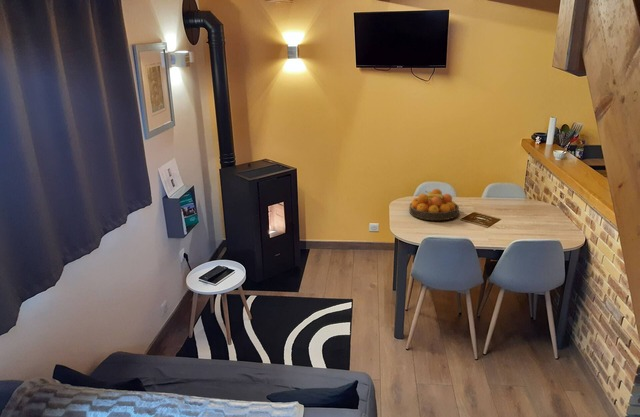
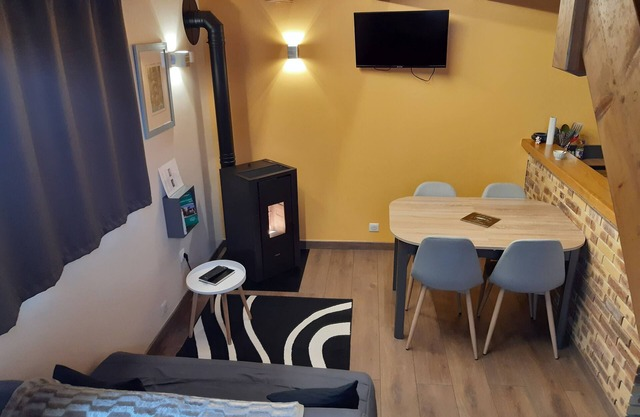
- fruit bowl (433, 202)
